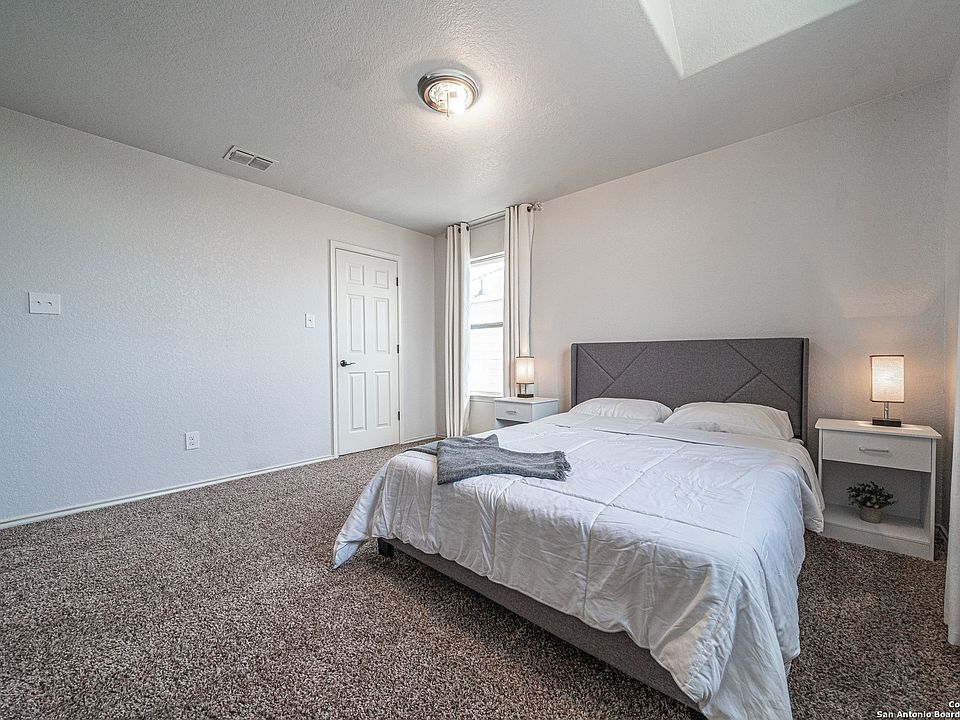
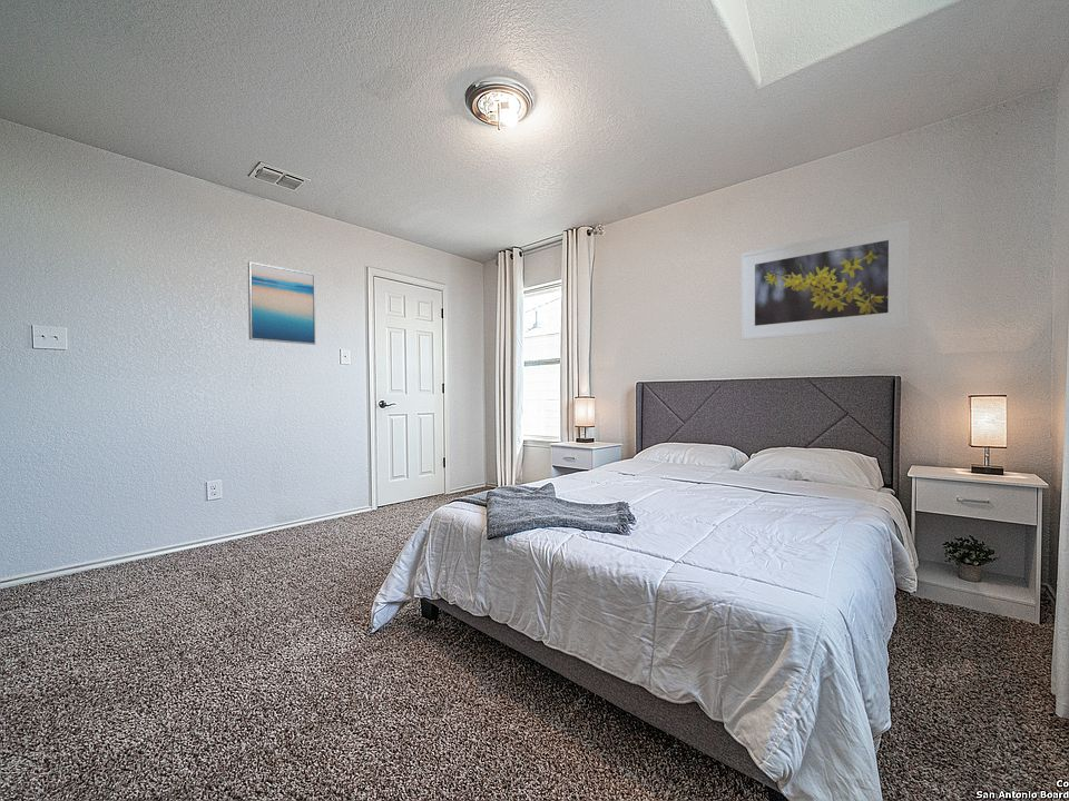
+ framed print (815, 286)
+ wall art (283, 305)
